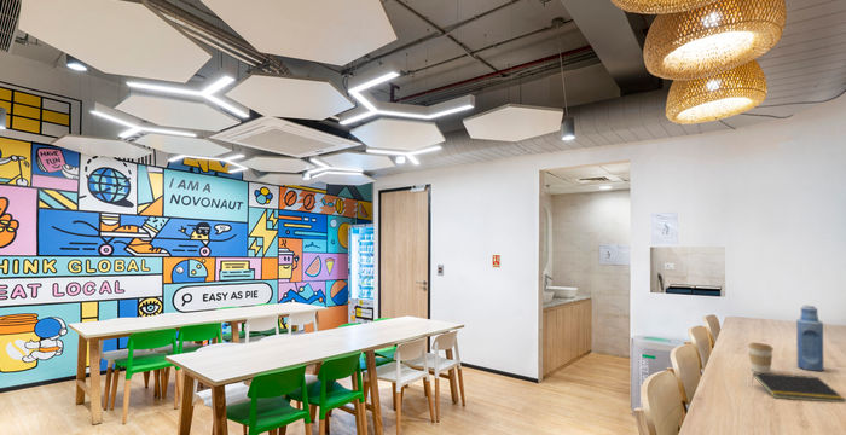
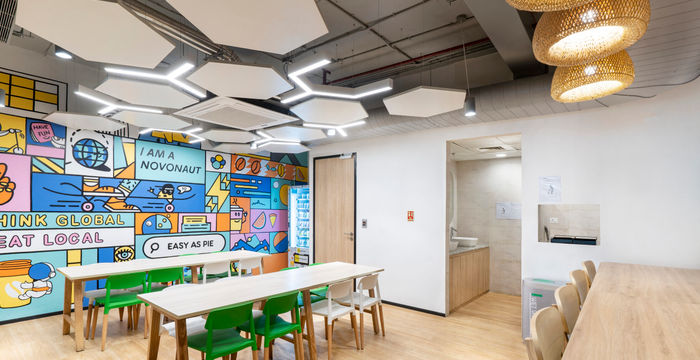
- bottle (810, 336)
- coffee cup (760, 356)
- notepad (796, 387)
